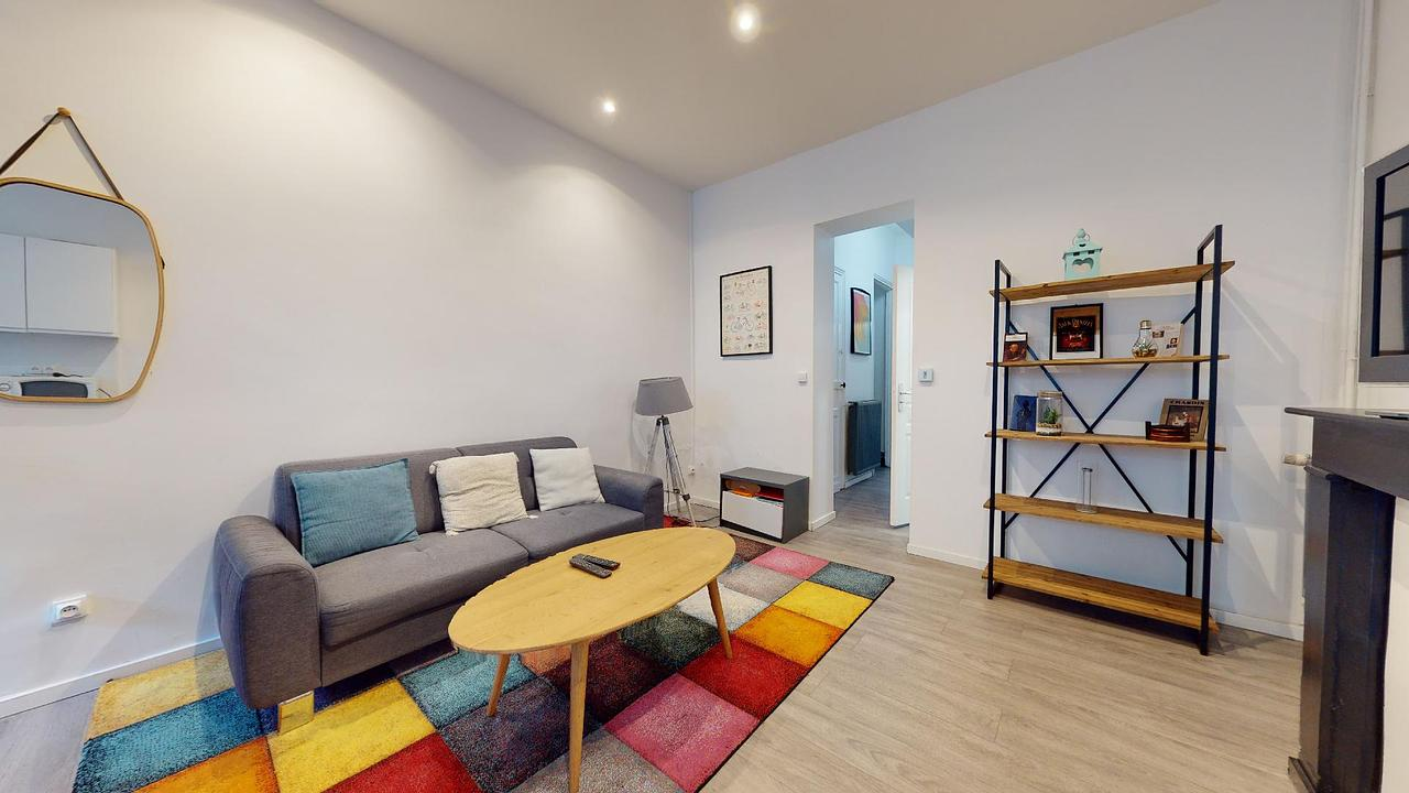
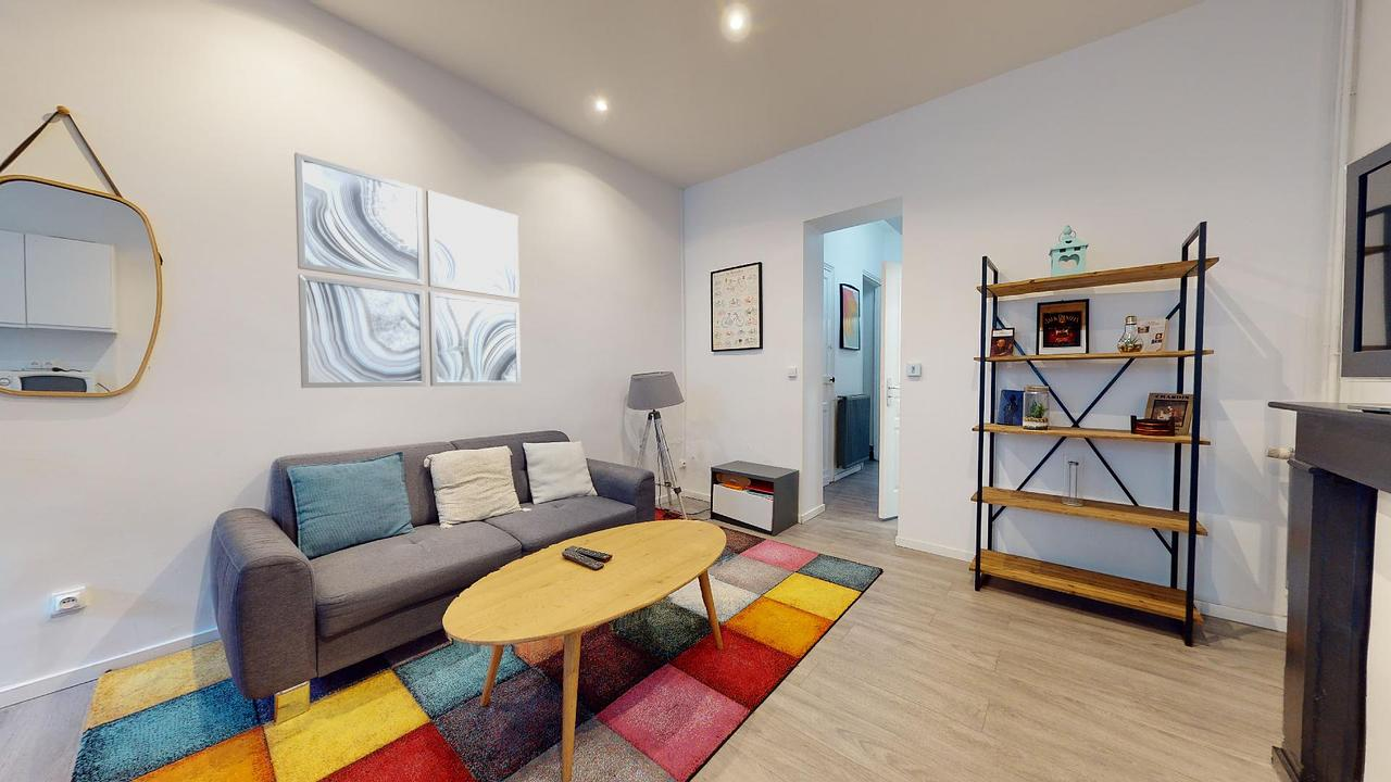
+ wall art (428, 286)
